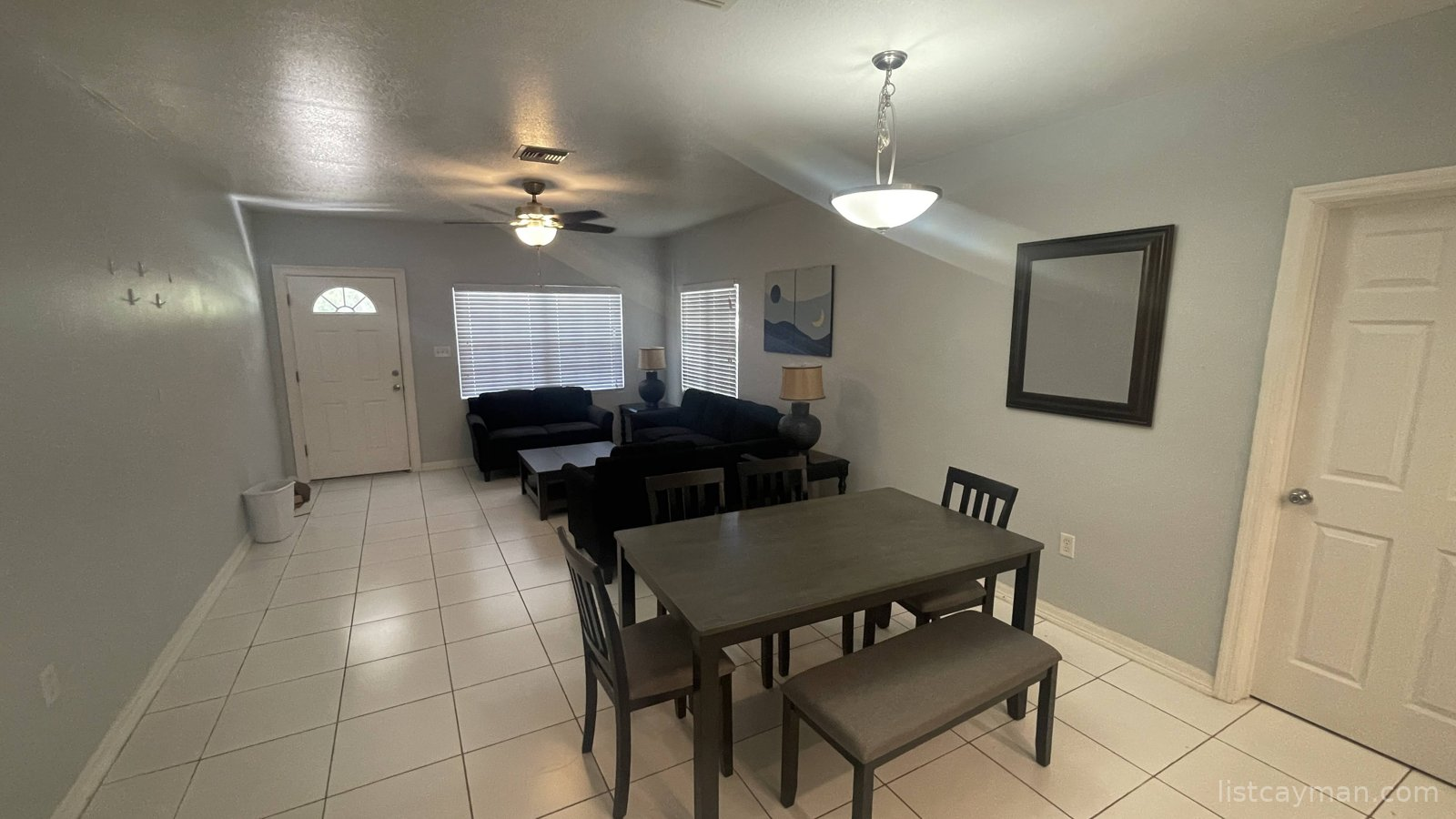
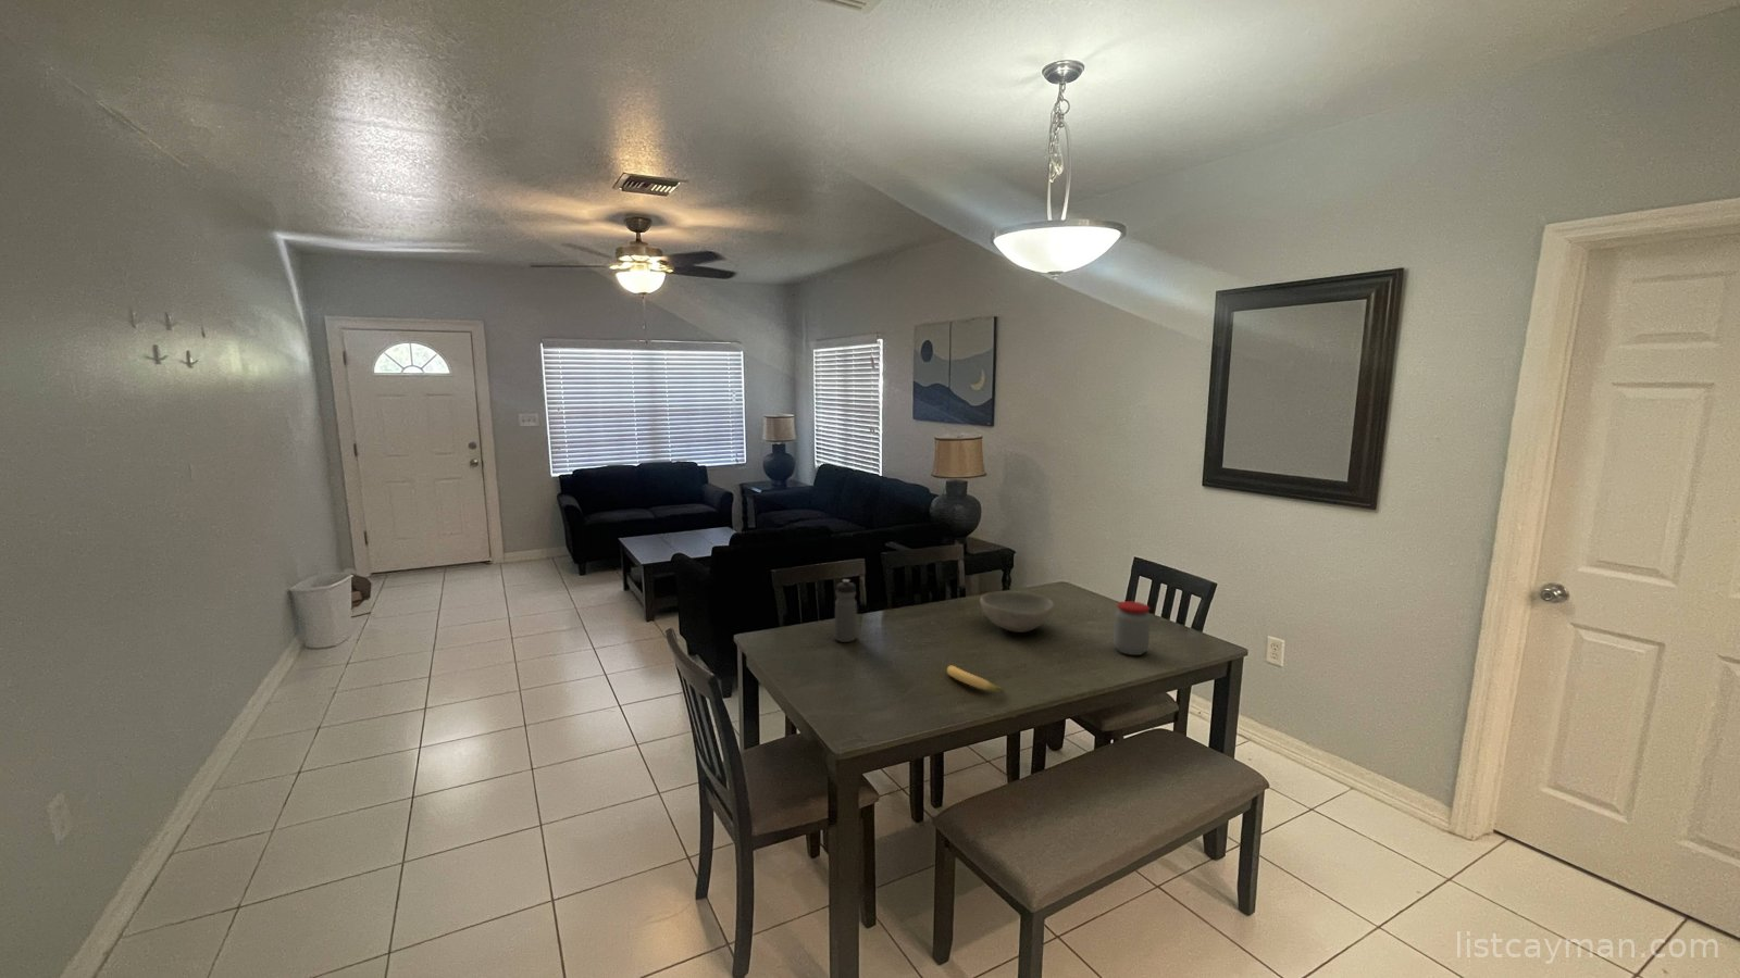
+ bowl (1017, 614)
+ water bottle (845, 609)
+ banana (970, 676)
+ jar (1131, 627)
